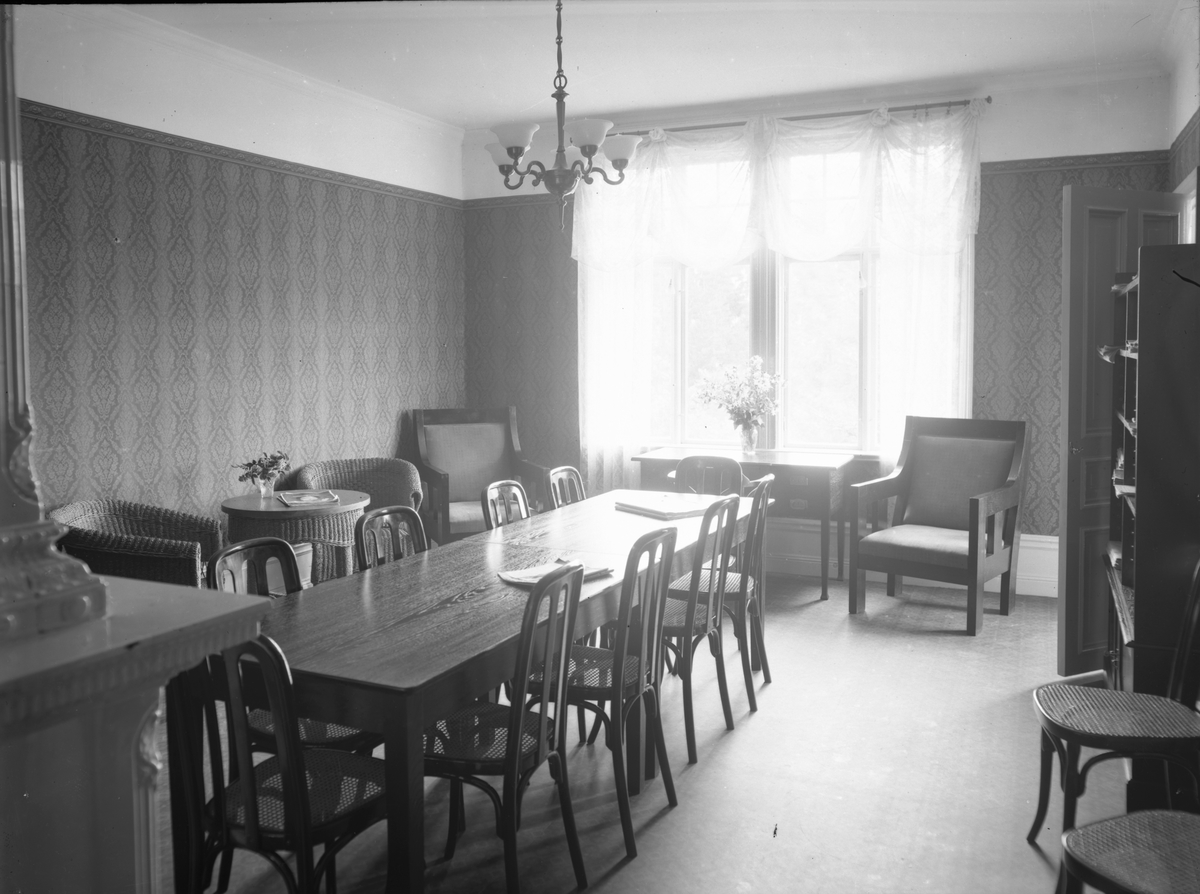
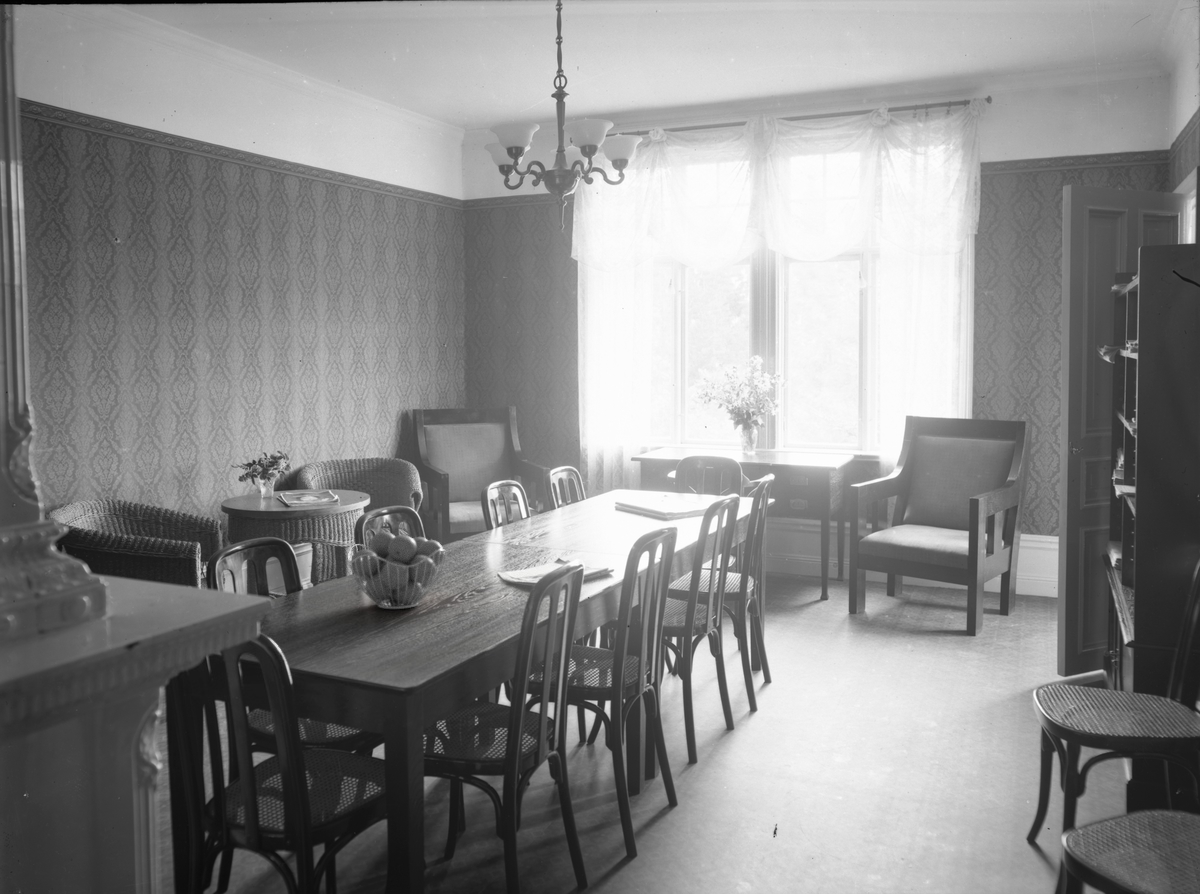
+ fruit basket (397, 568)
